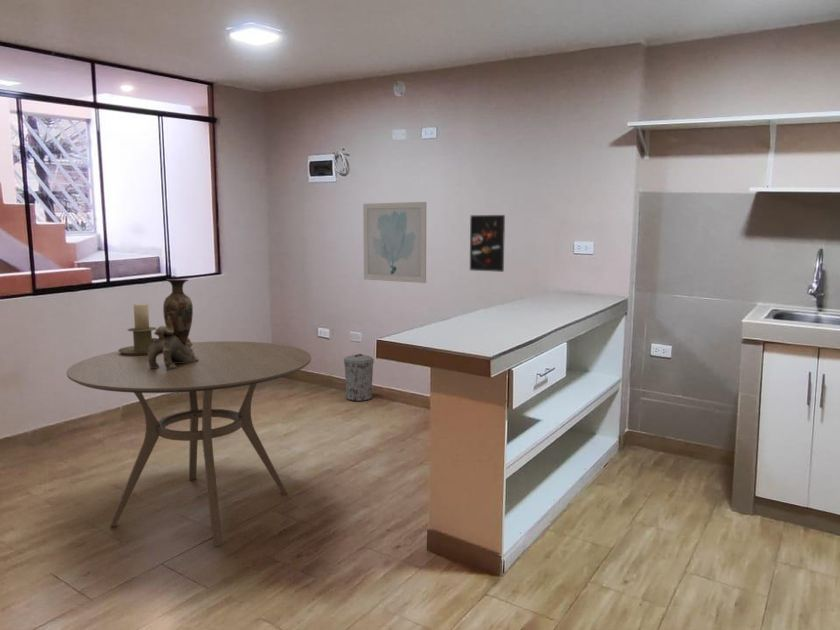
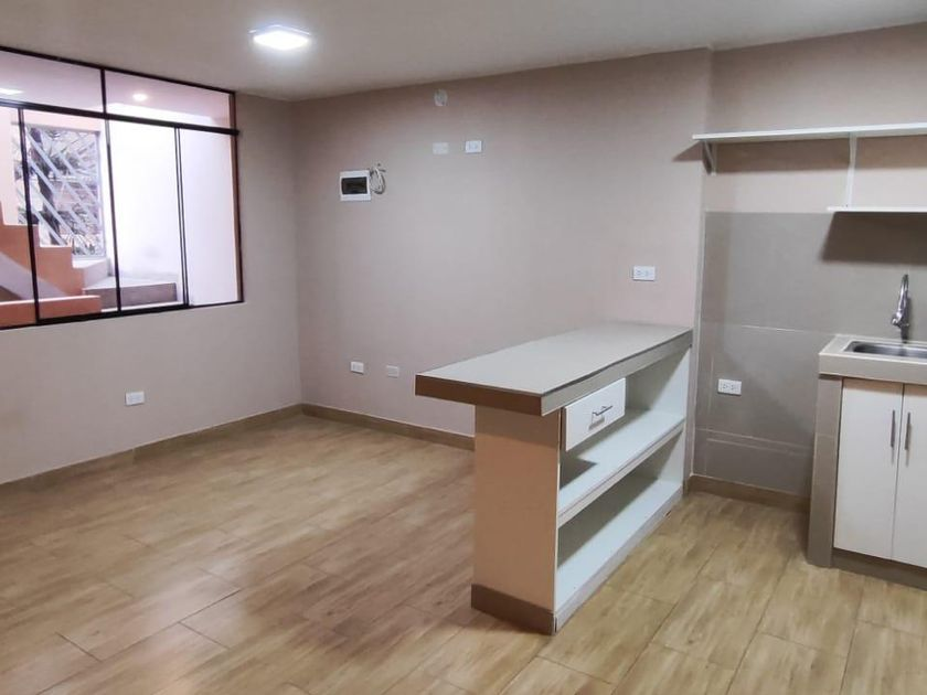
- trash can (358, 376)
- wall art (393, 242)
- candle holder (142, 327)
- vase with dog figurine (171, 321)
- dining table (199, 435)
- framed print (486, 243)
